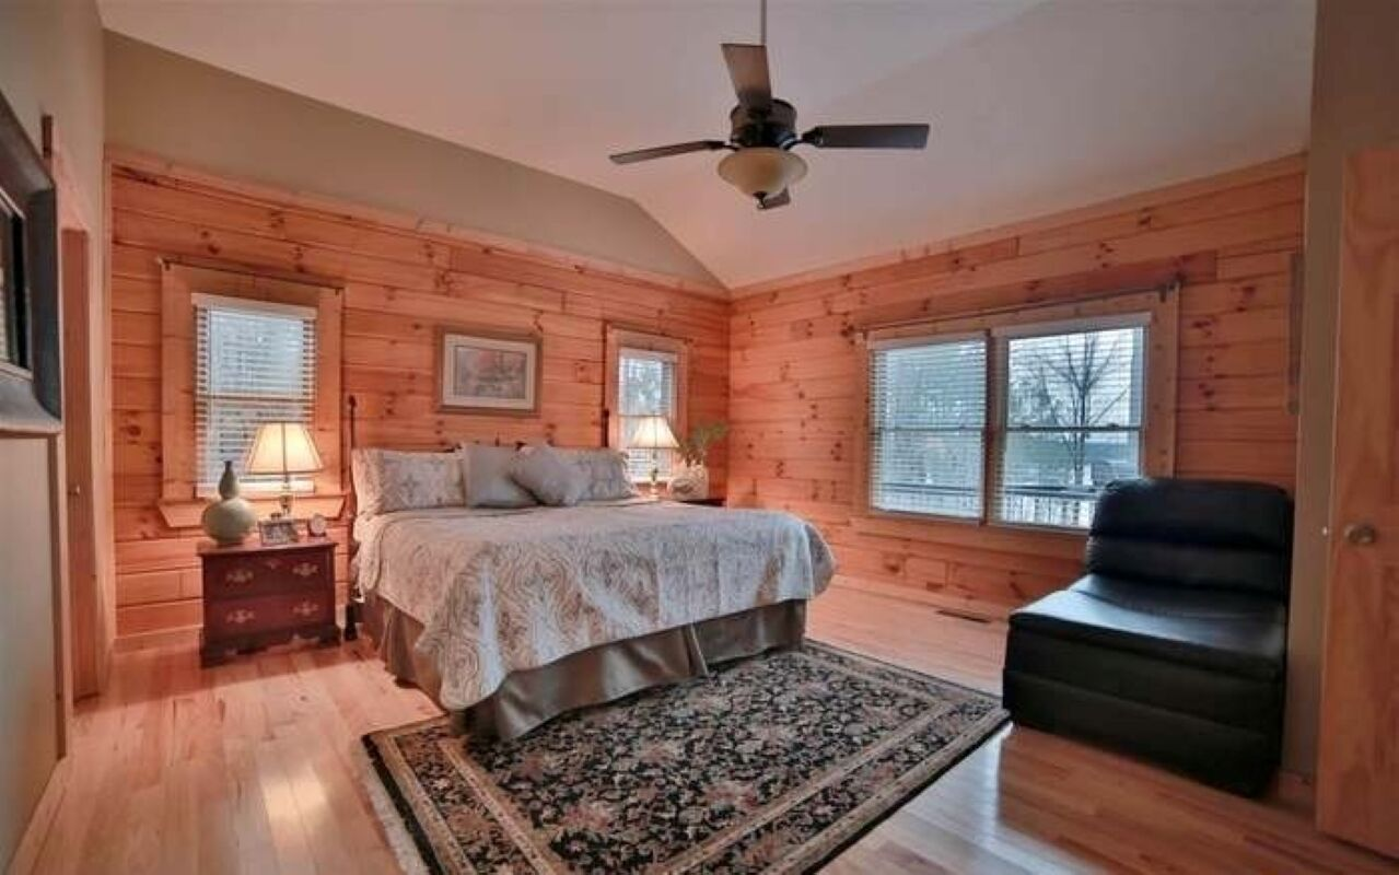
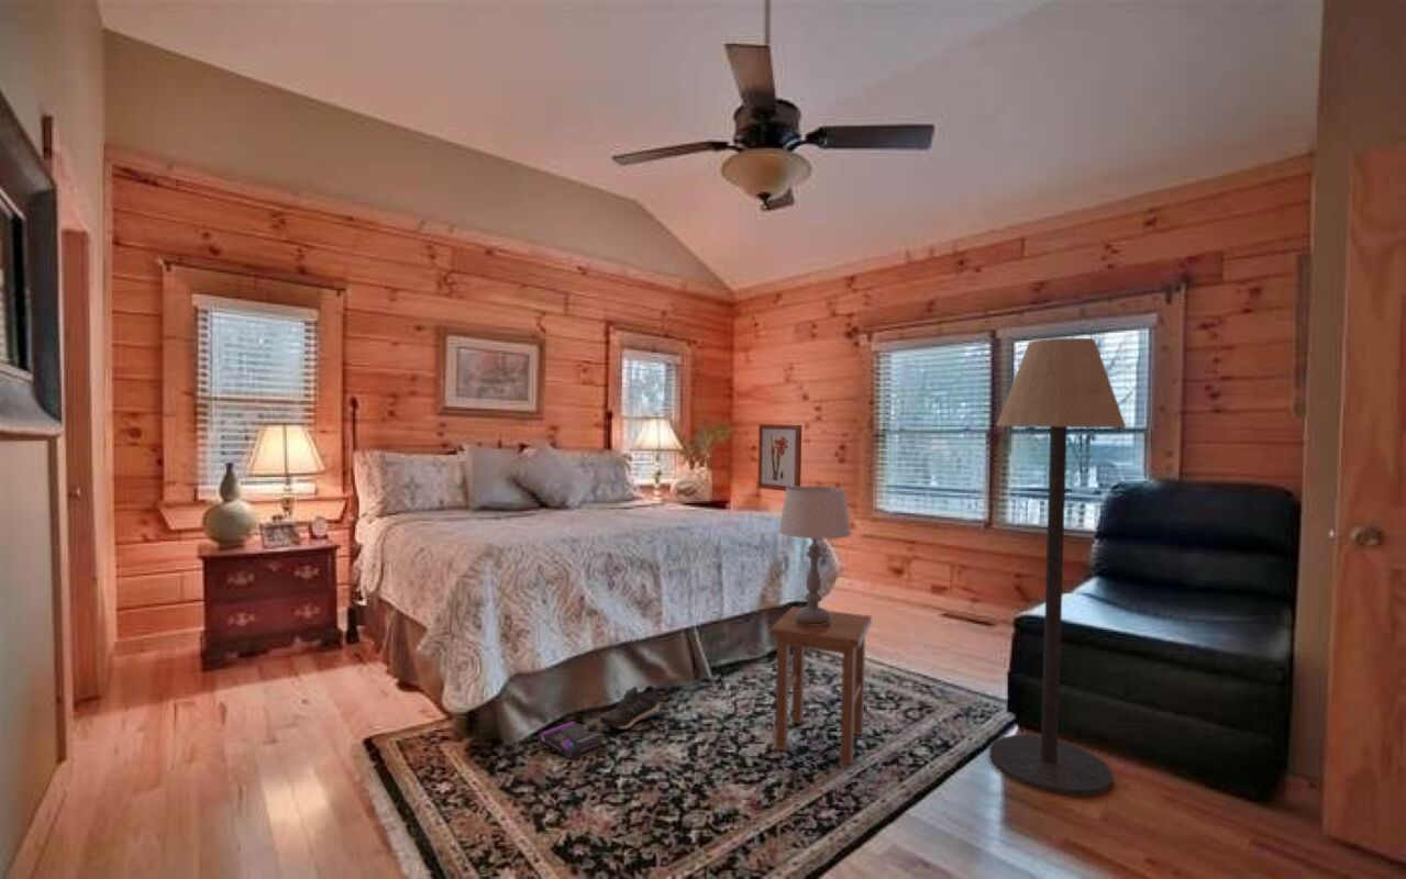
+ stool (802, 680)
+ floor lamp (1054, 555)
+ box (569, 738)
+ shoe (627, 704)
+ wall art (778, 457)
+ table lamp (813, 554)
